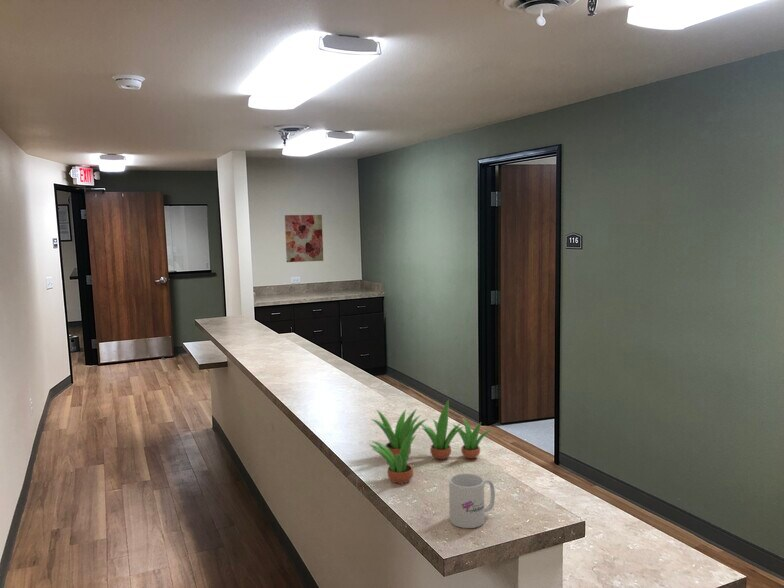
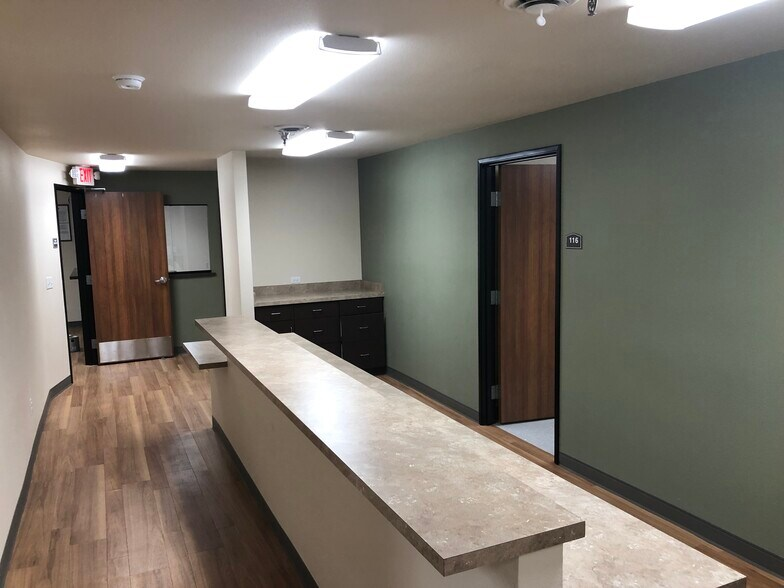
- succulent plant (427, 433)
- mug (473, 498)
- wall art (304, 238)
